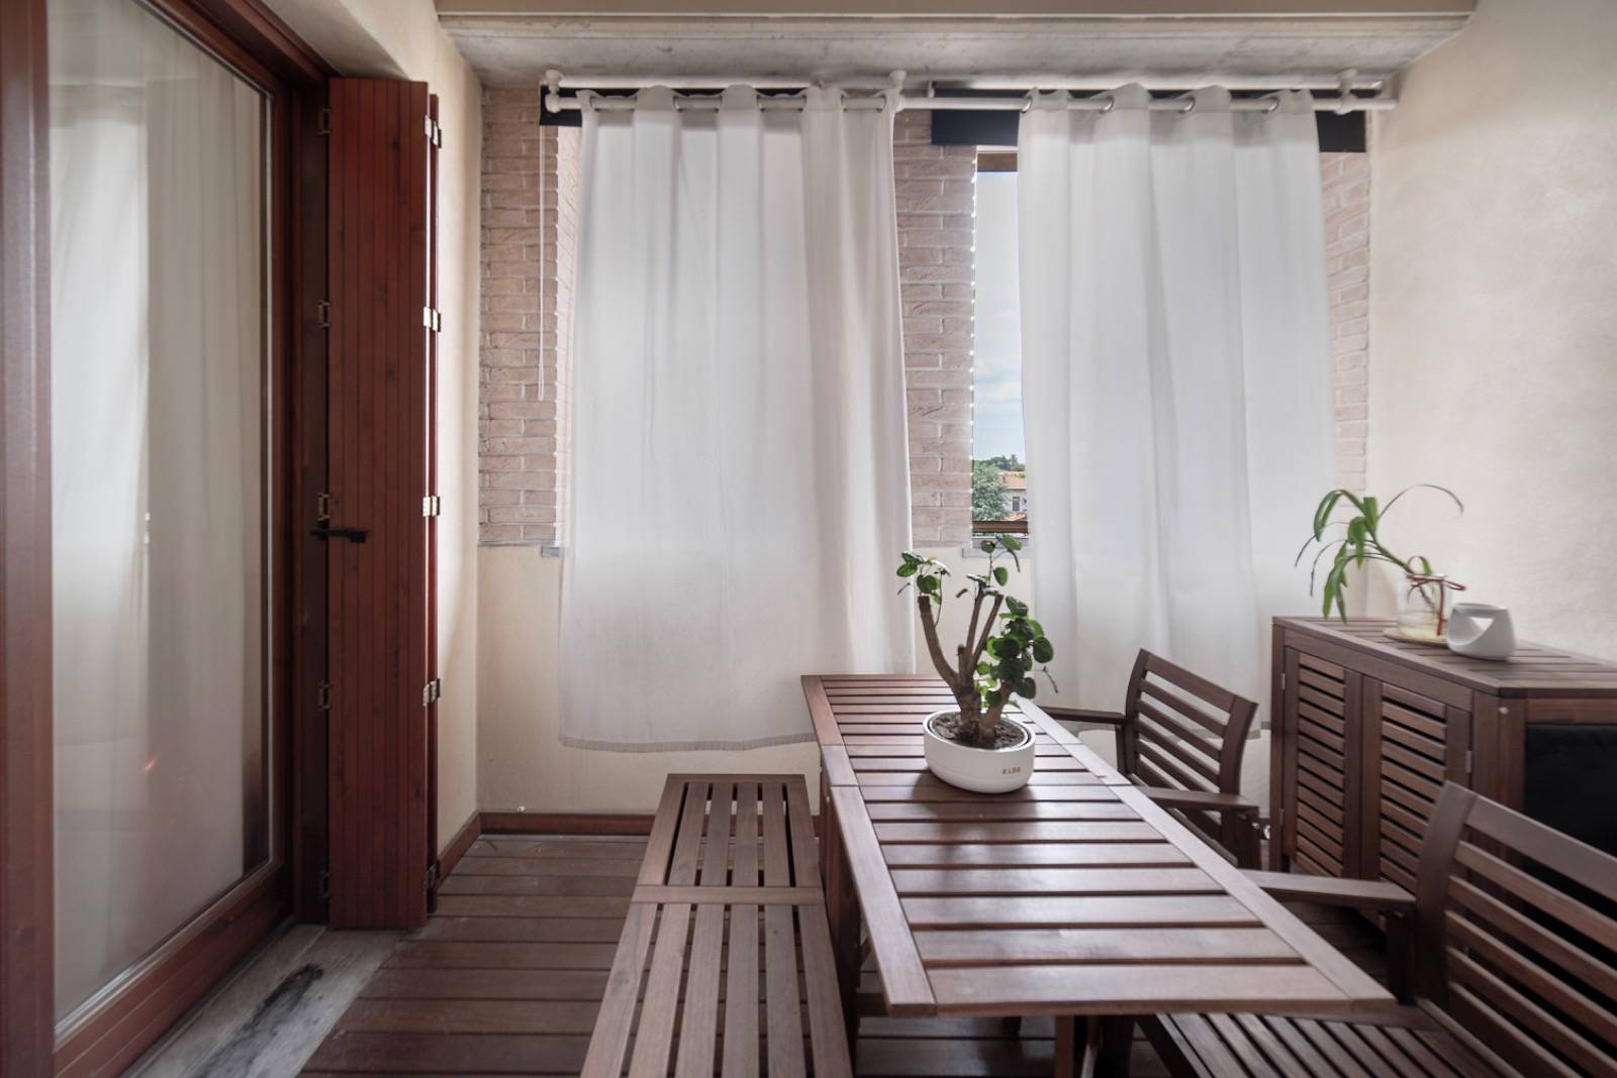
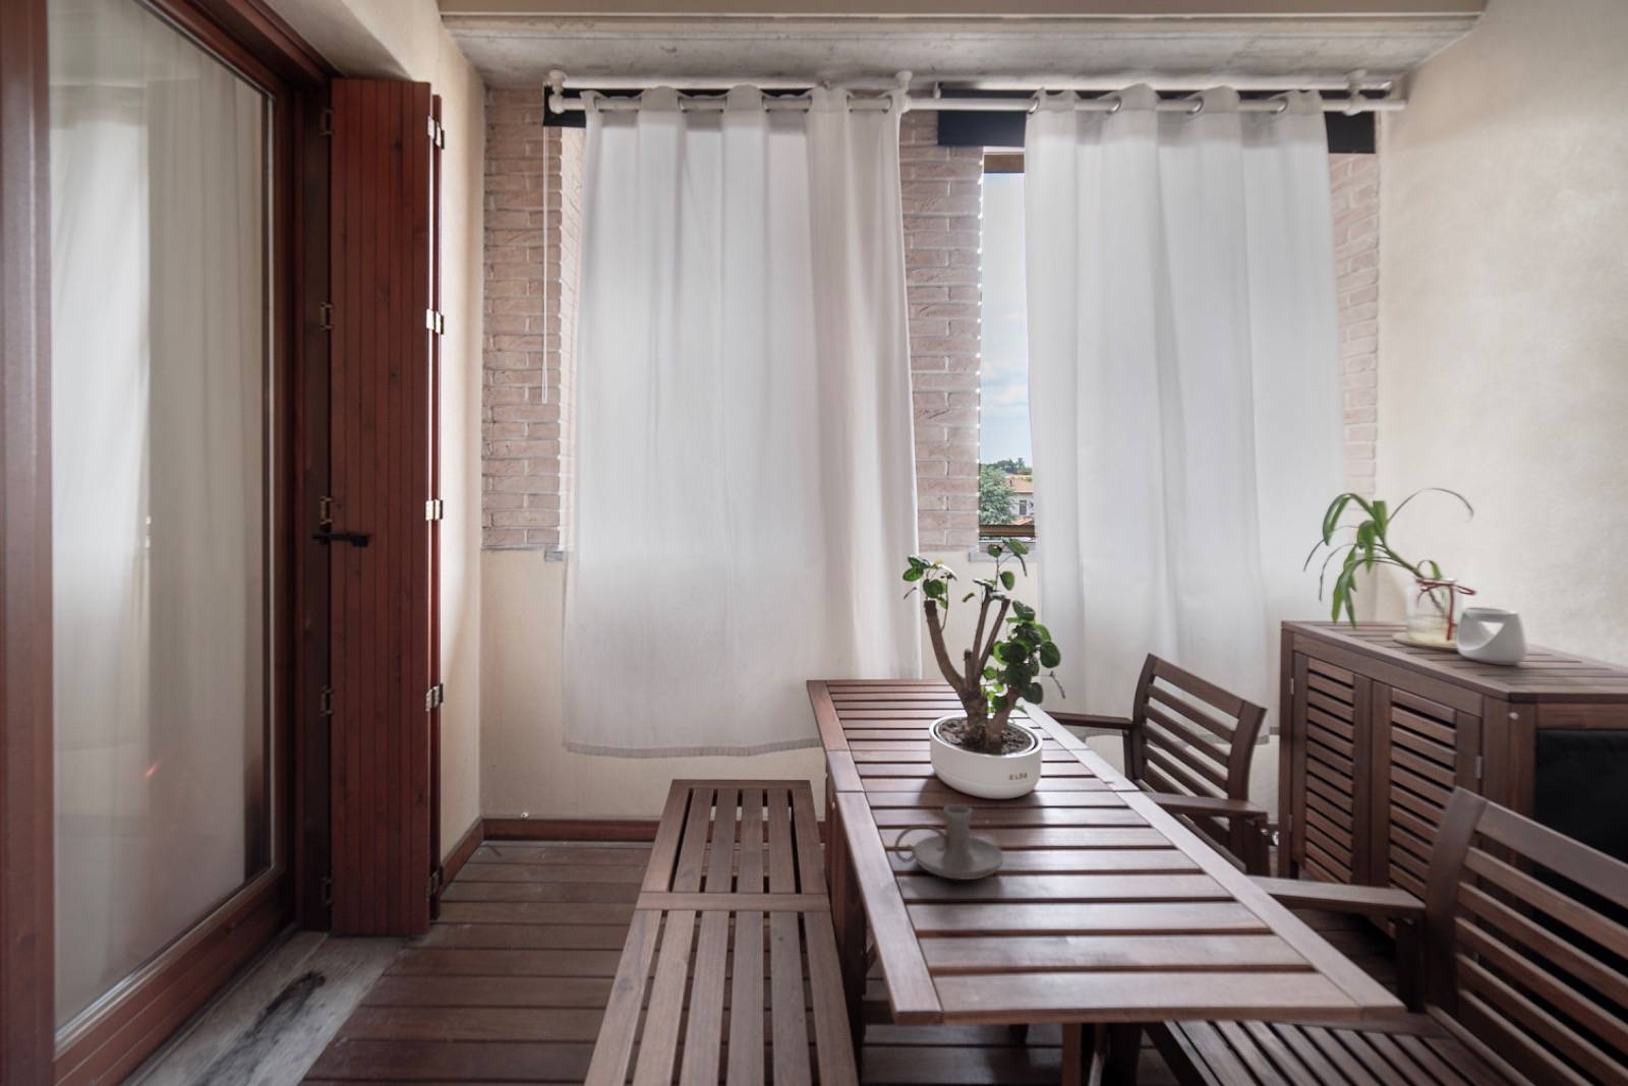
+ candle holder (947, 839)
